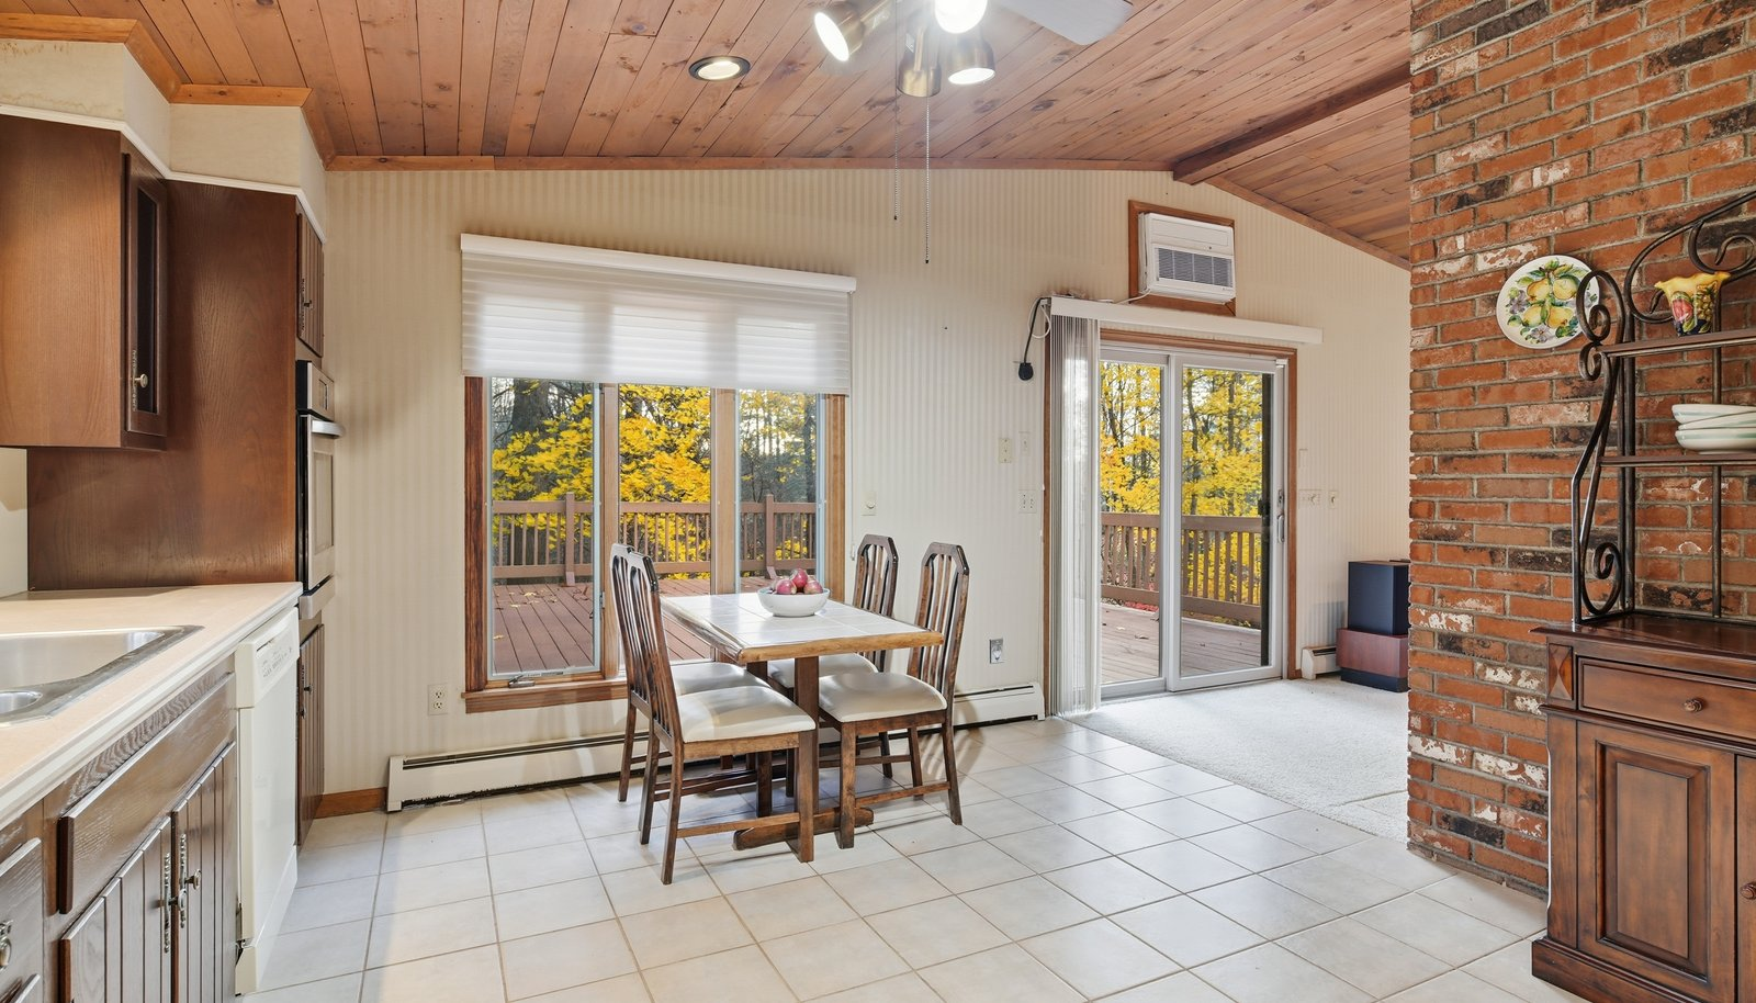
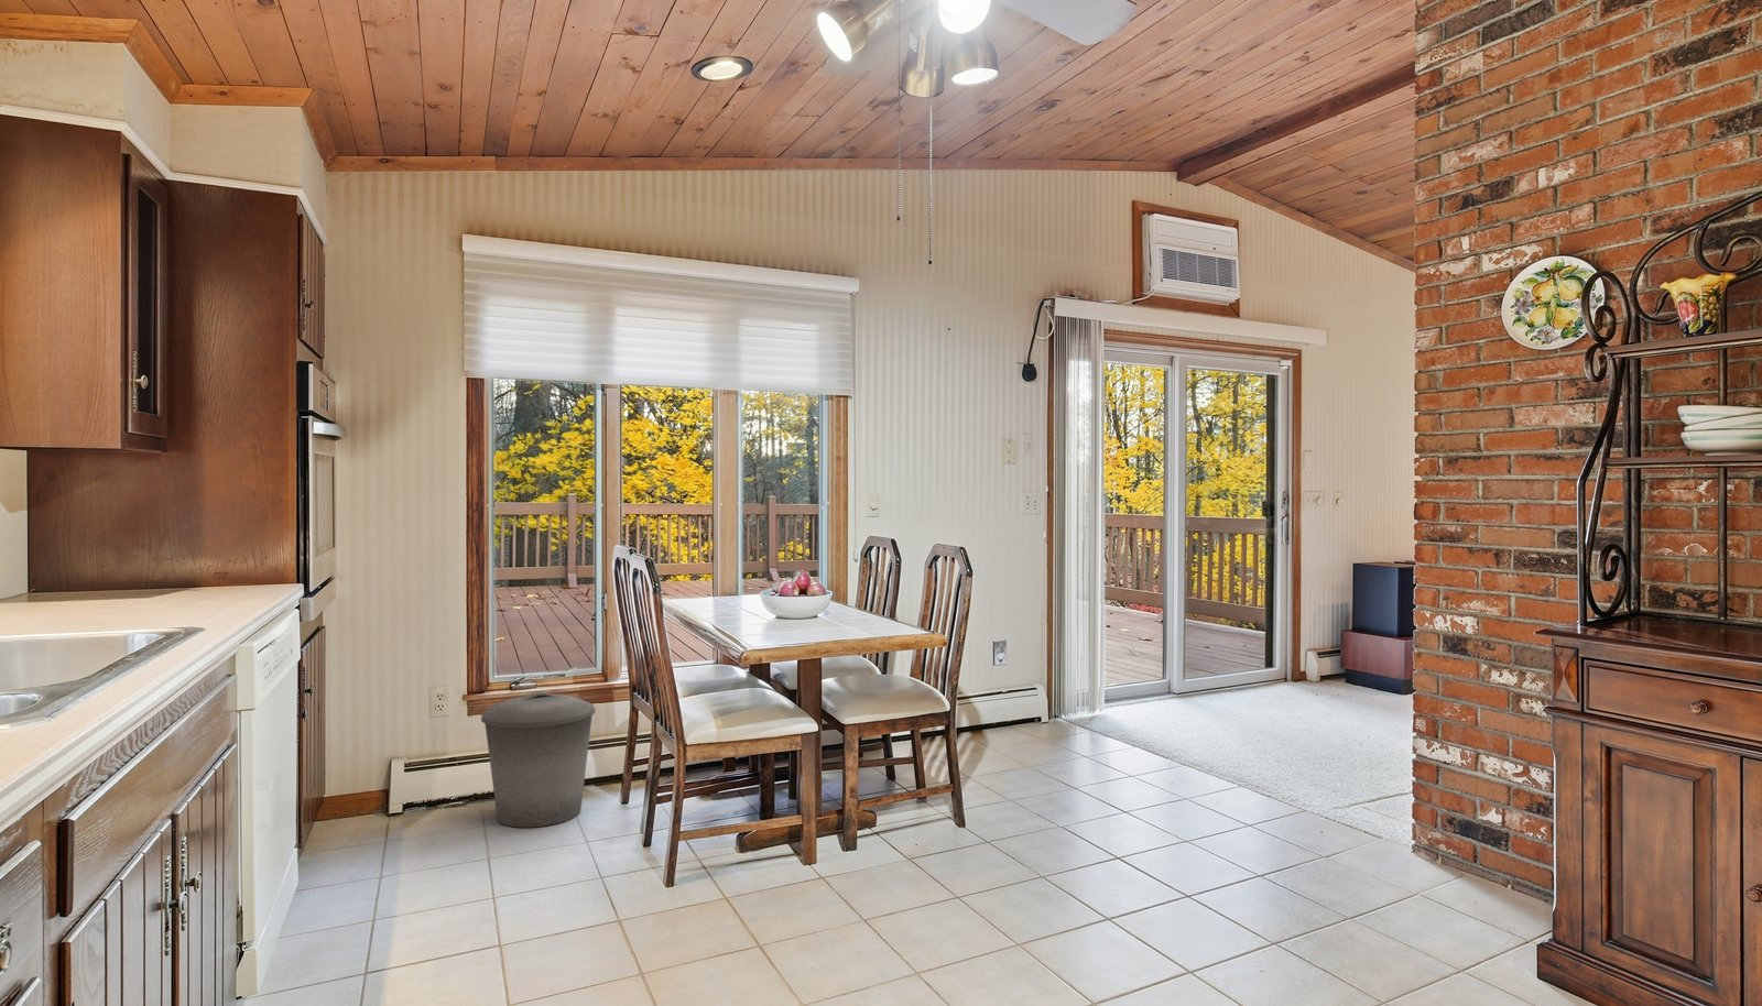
+ trash can (539, 753)
